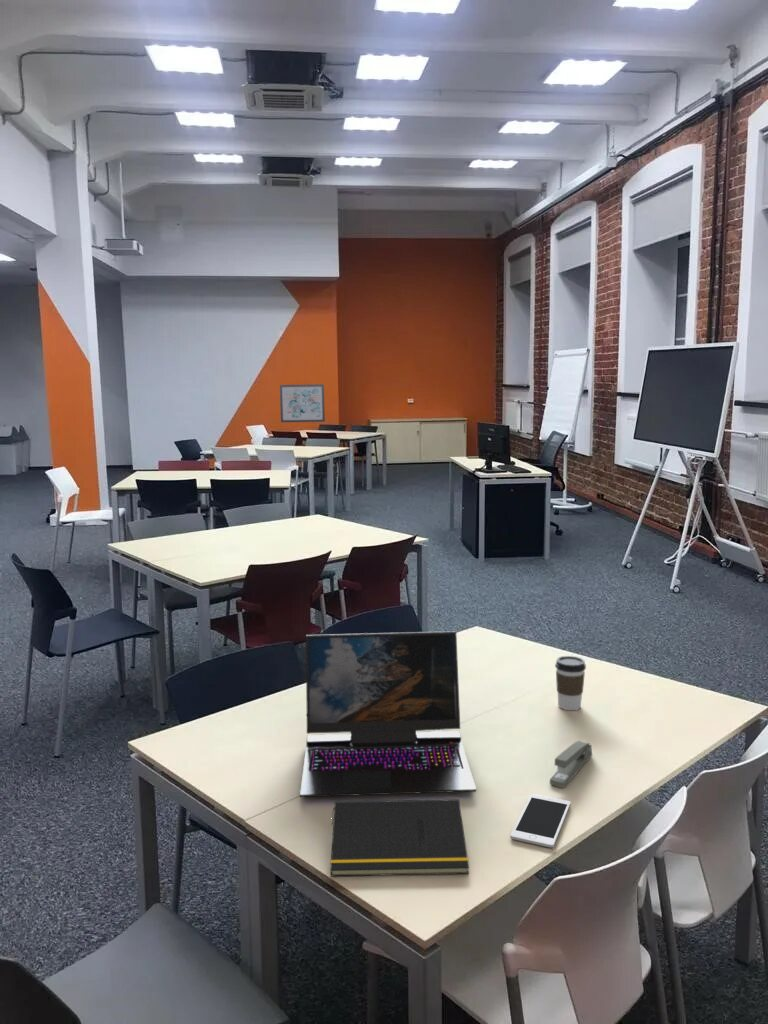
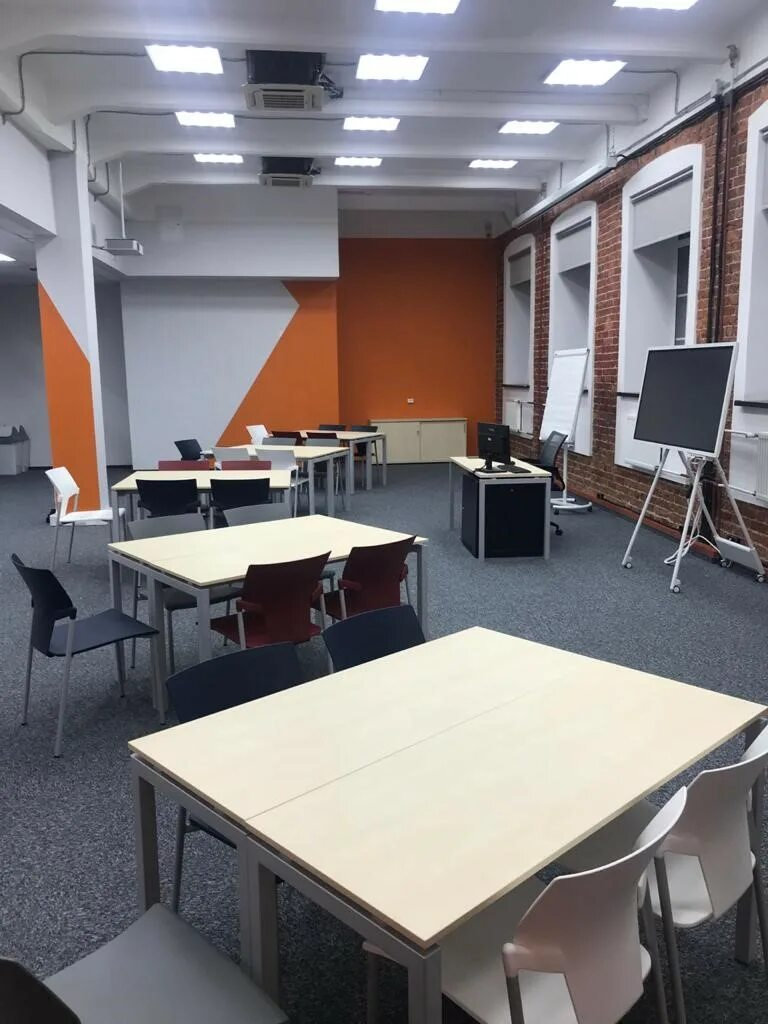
- coffee cup (570, 683)
- notepad (398, 835)
- cell phone (541, 819)
- wall art (302, 403)
- stapler (571, 758)
- laptop (384, 709)
